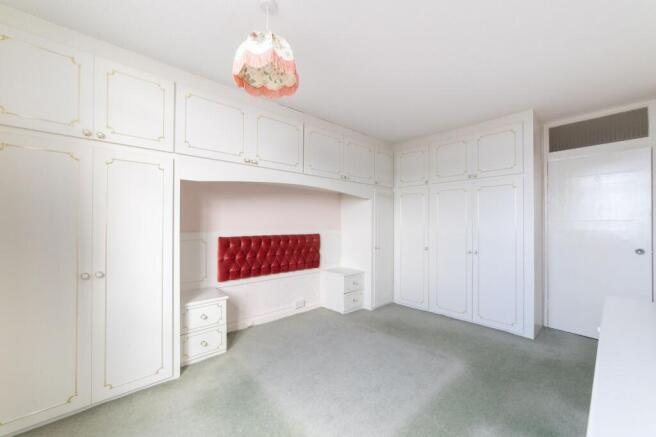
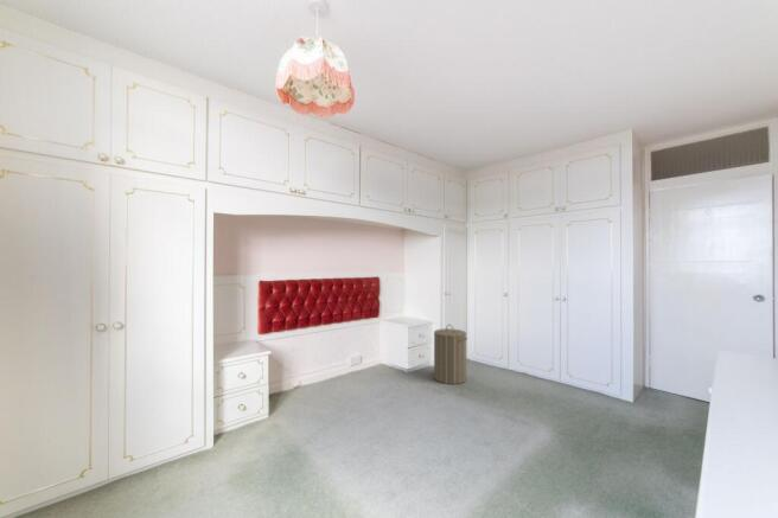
+ laundry hamper (449, 351)
